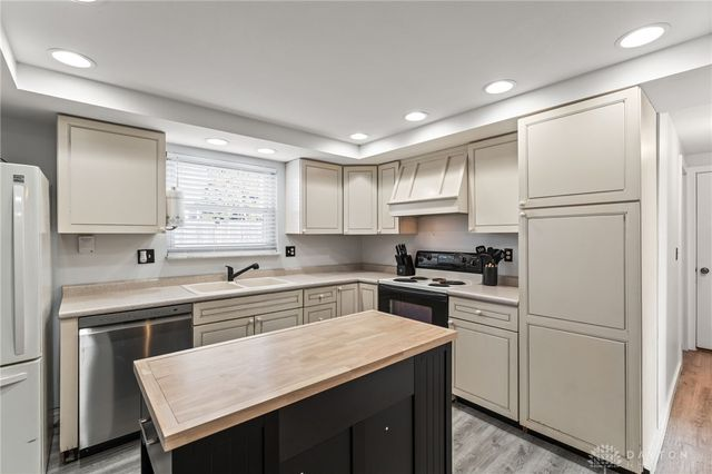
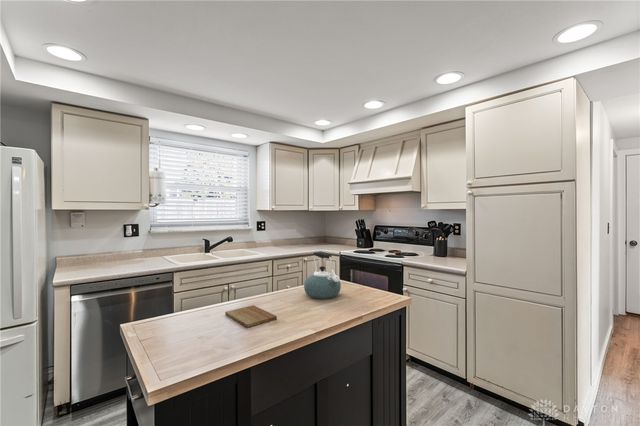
+ kettle (324, 274)
+ cutting board (250, 315)
